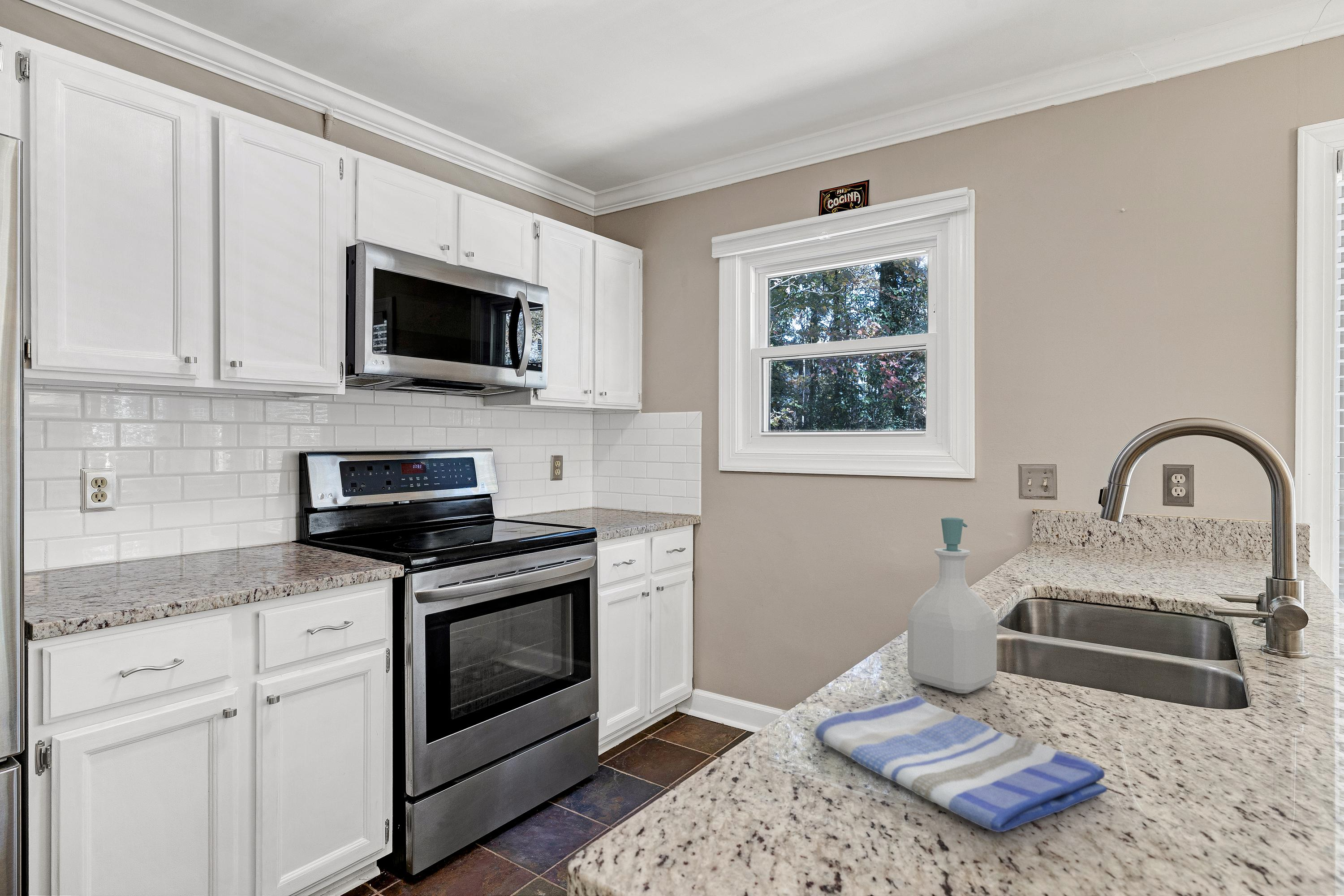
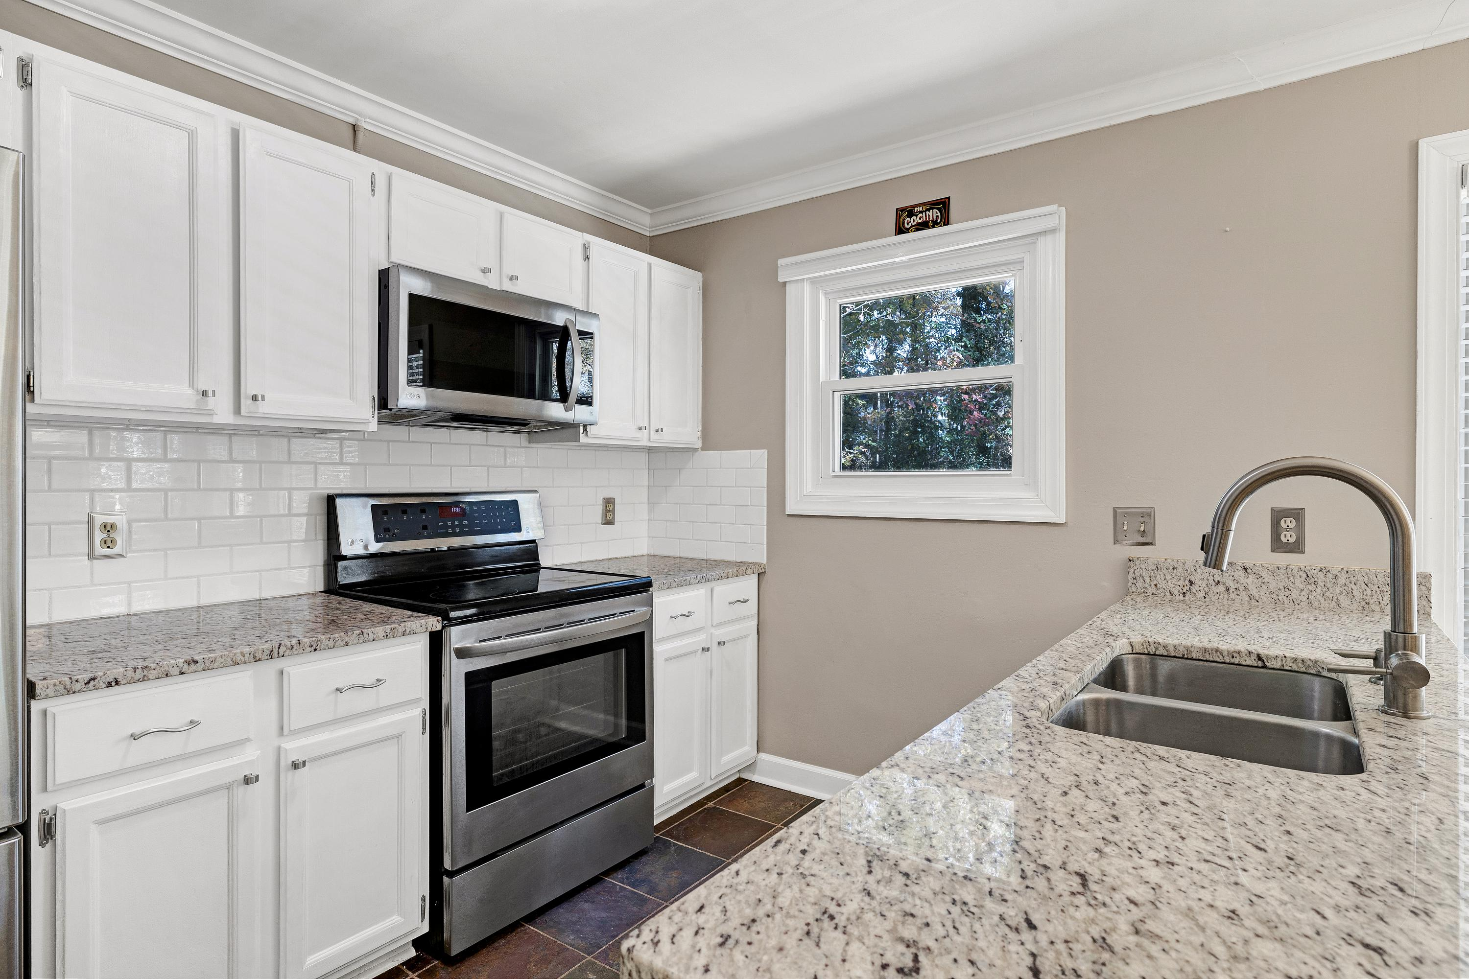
- dish towel (948, 751)
- soap bottle (952, 600)
